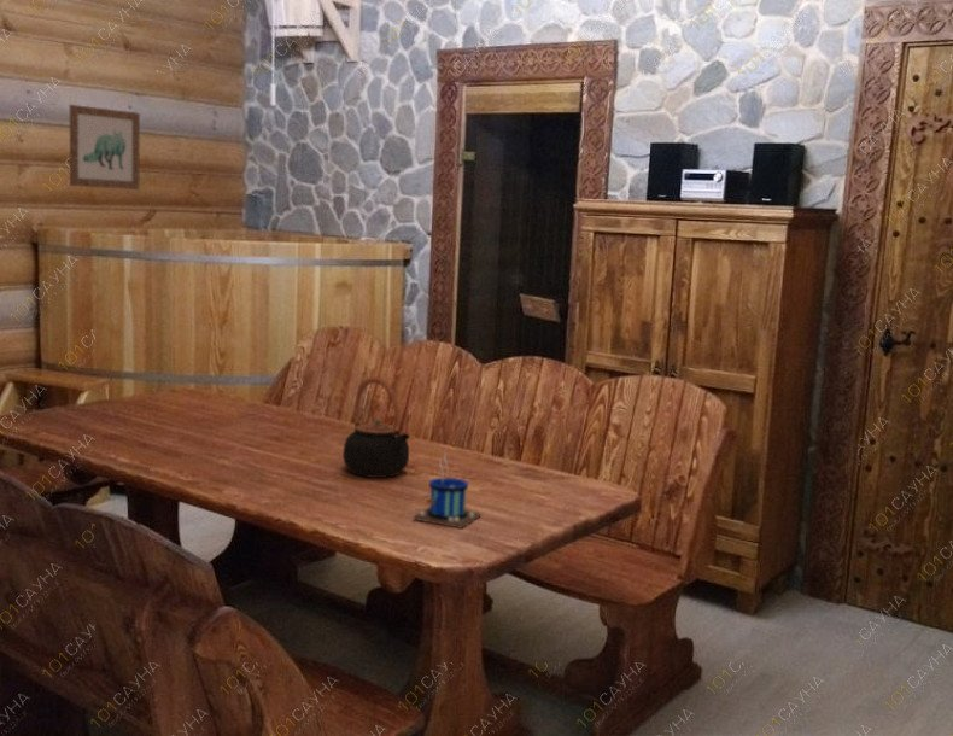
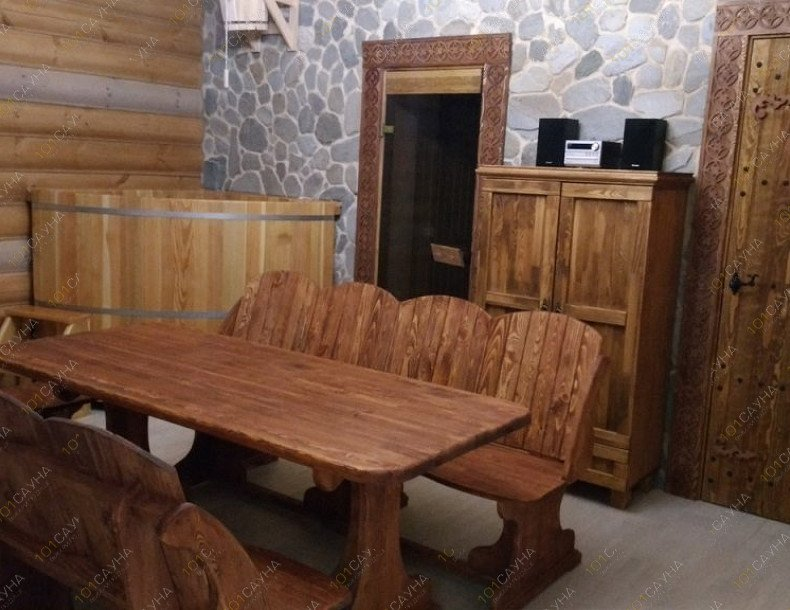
- teapot (380, 425)
- wall art (105, 148)
- mug (448, 479)
